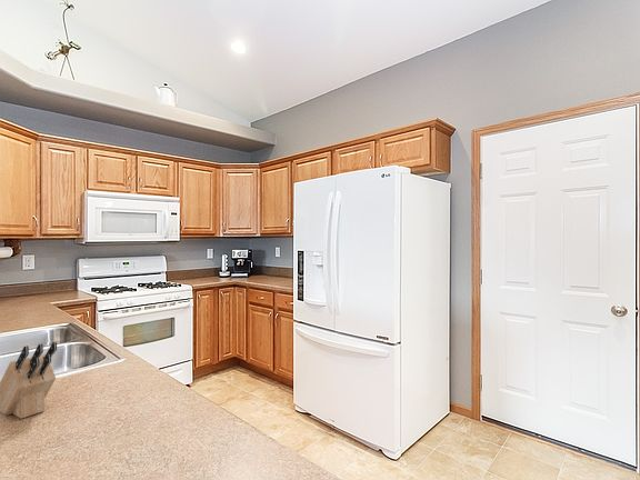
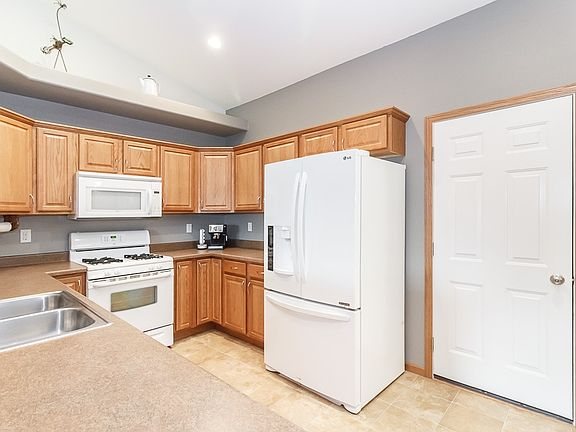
- knife block (24, 373)
